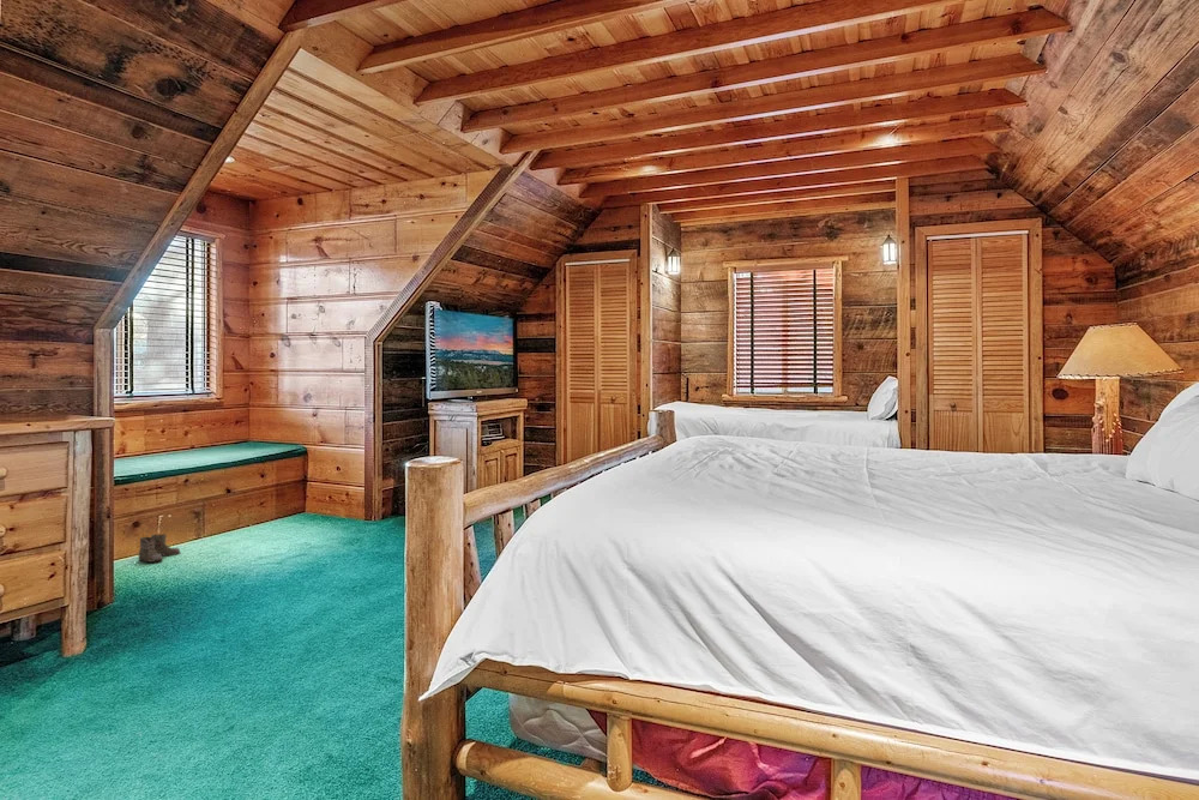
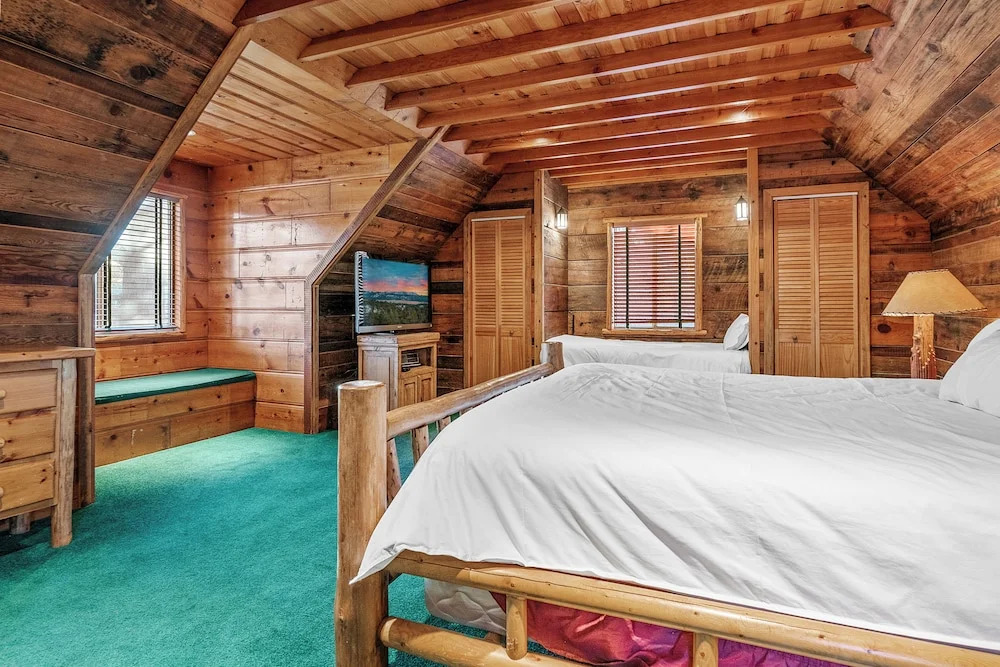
- boots (157, 547)
